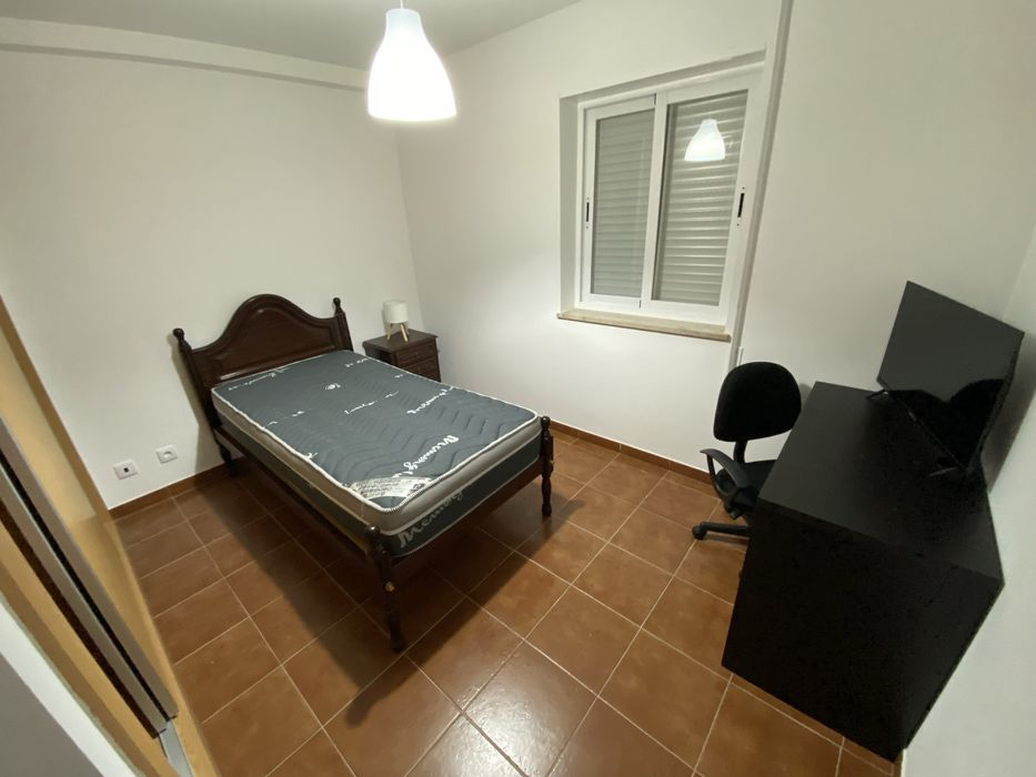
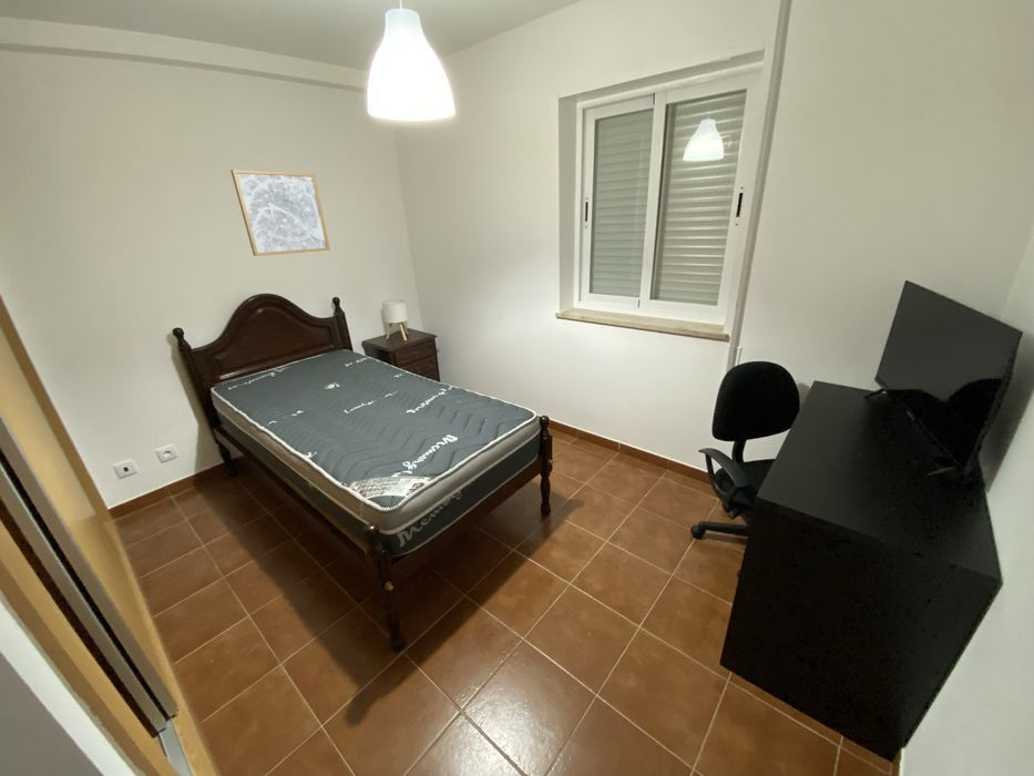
+ wall art (285, 213)
